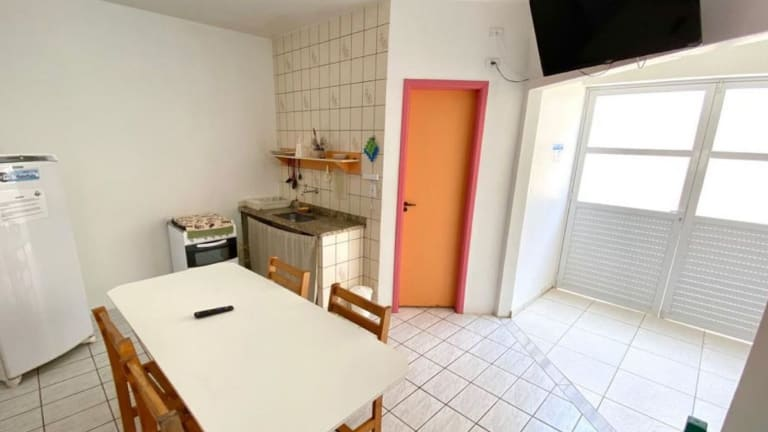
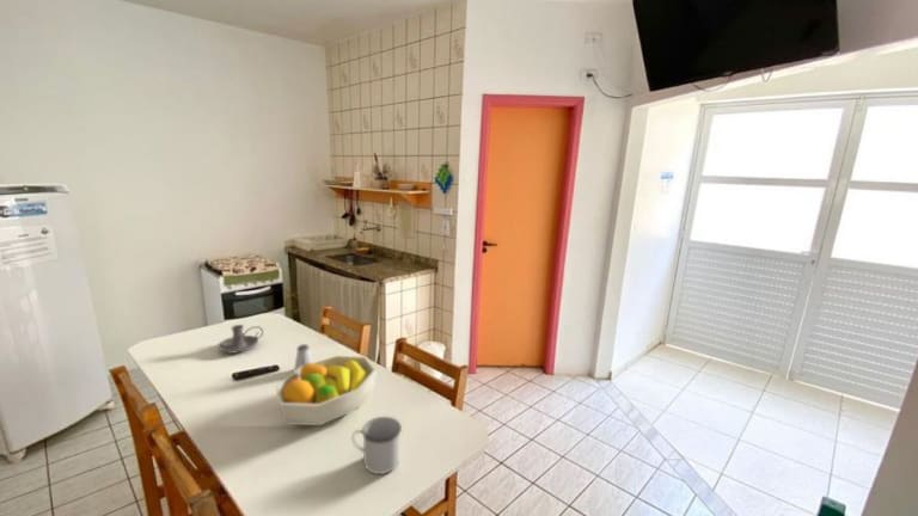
+ candle holder (241, 336)
+ saltshaker (304, 358)
+ fruit bowl (329, 385)
+ mug (375, 443)
